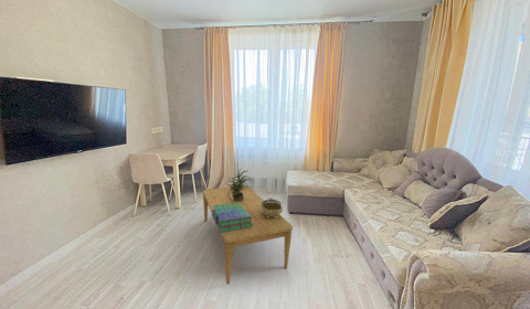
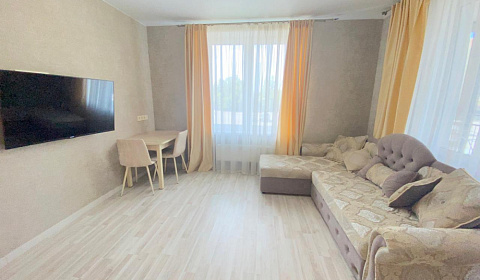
- stack of books (231, 215)
- potted plant (240, 184)
- coffee table (241, 228)
- decorative container (271, 206)
